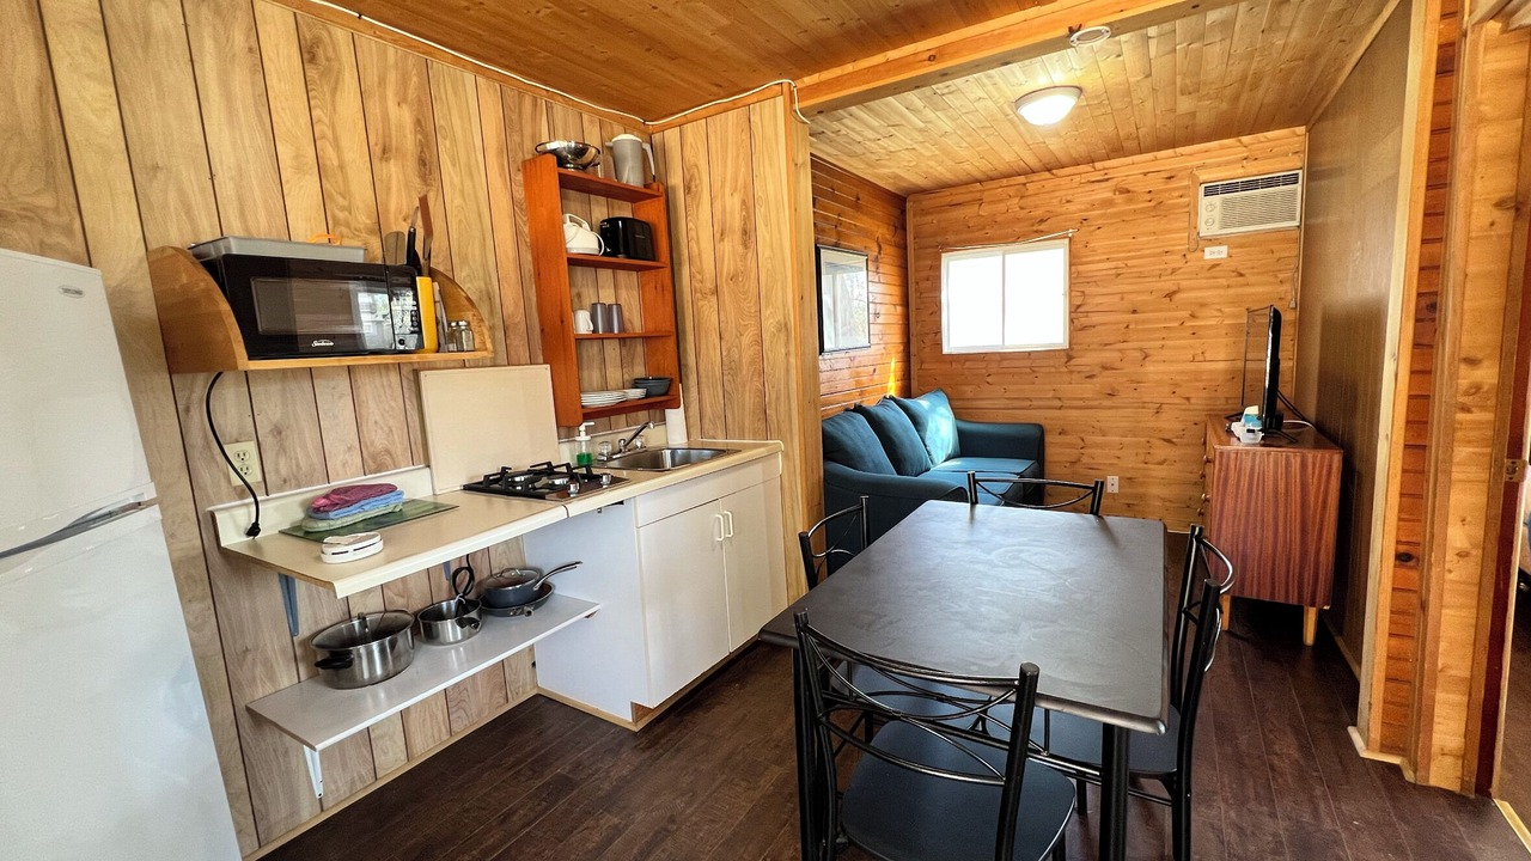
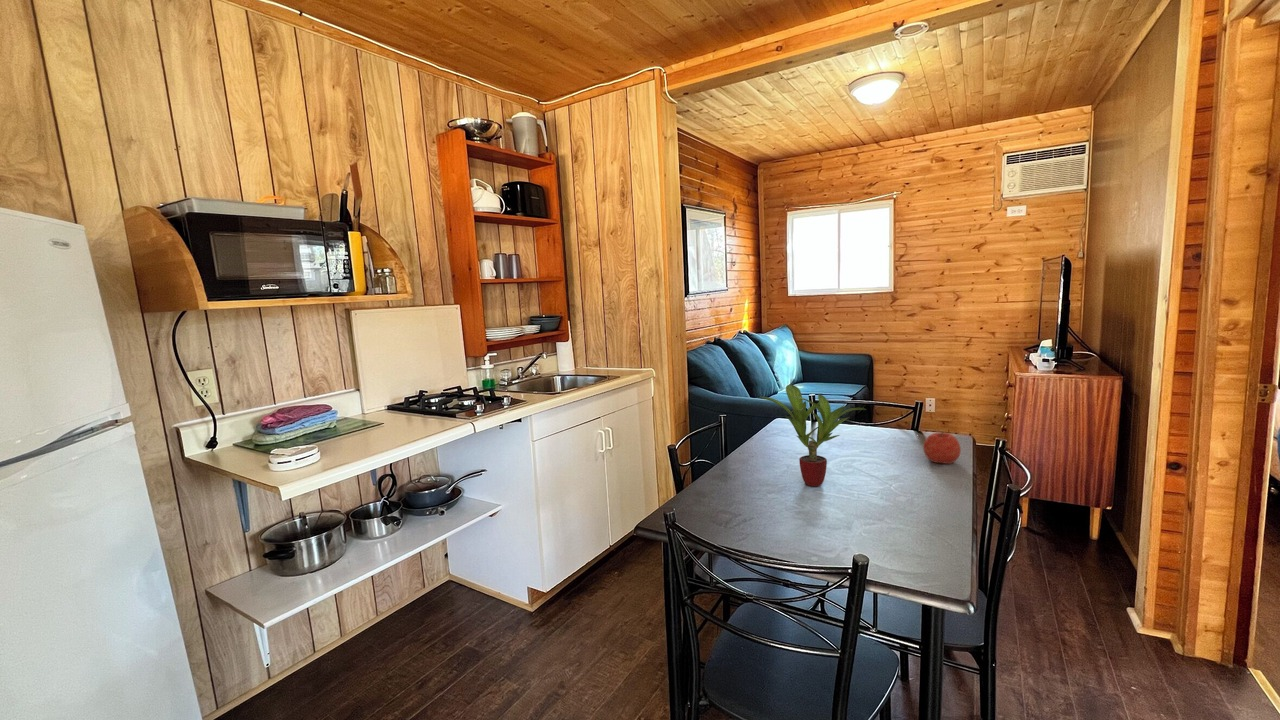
+ fruit (942, 445)
+ potted plant (810, 434)
